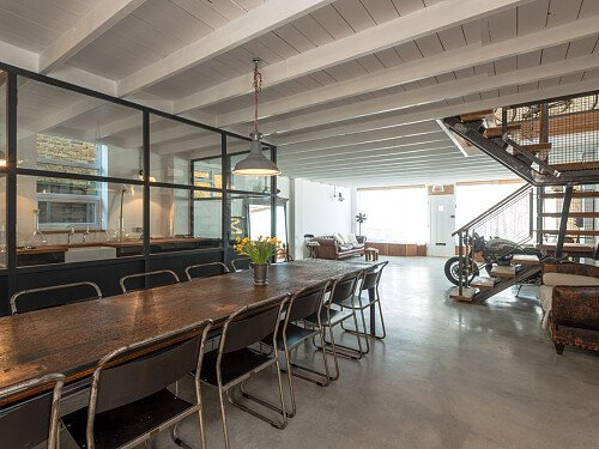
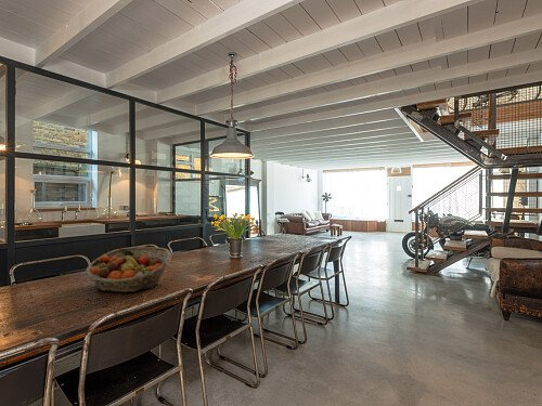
+ fruit basket (130, 267)
